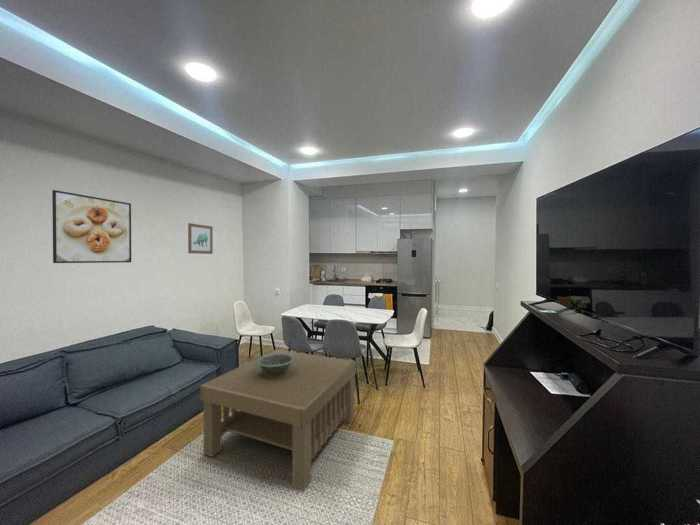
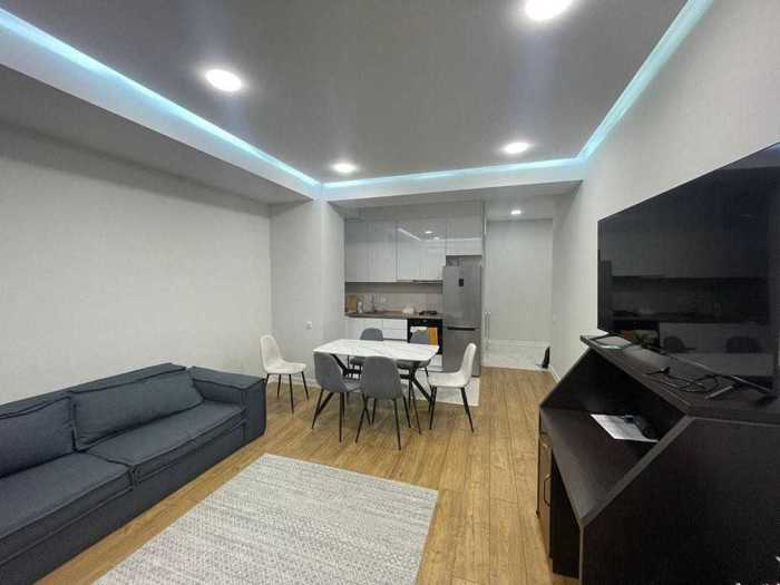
- coffee table (286, 403)
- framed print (96, 230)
- wall art (200, 239)
- decorative bowl (275, 366)
